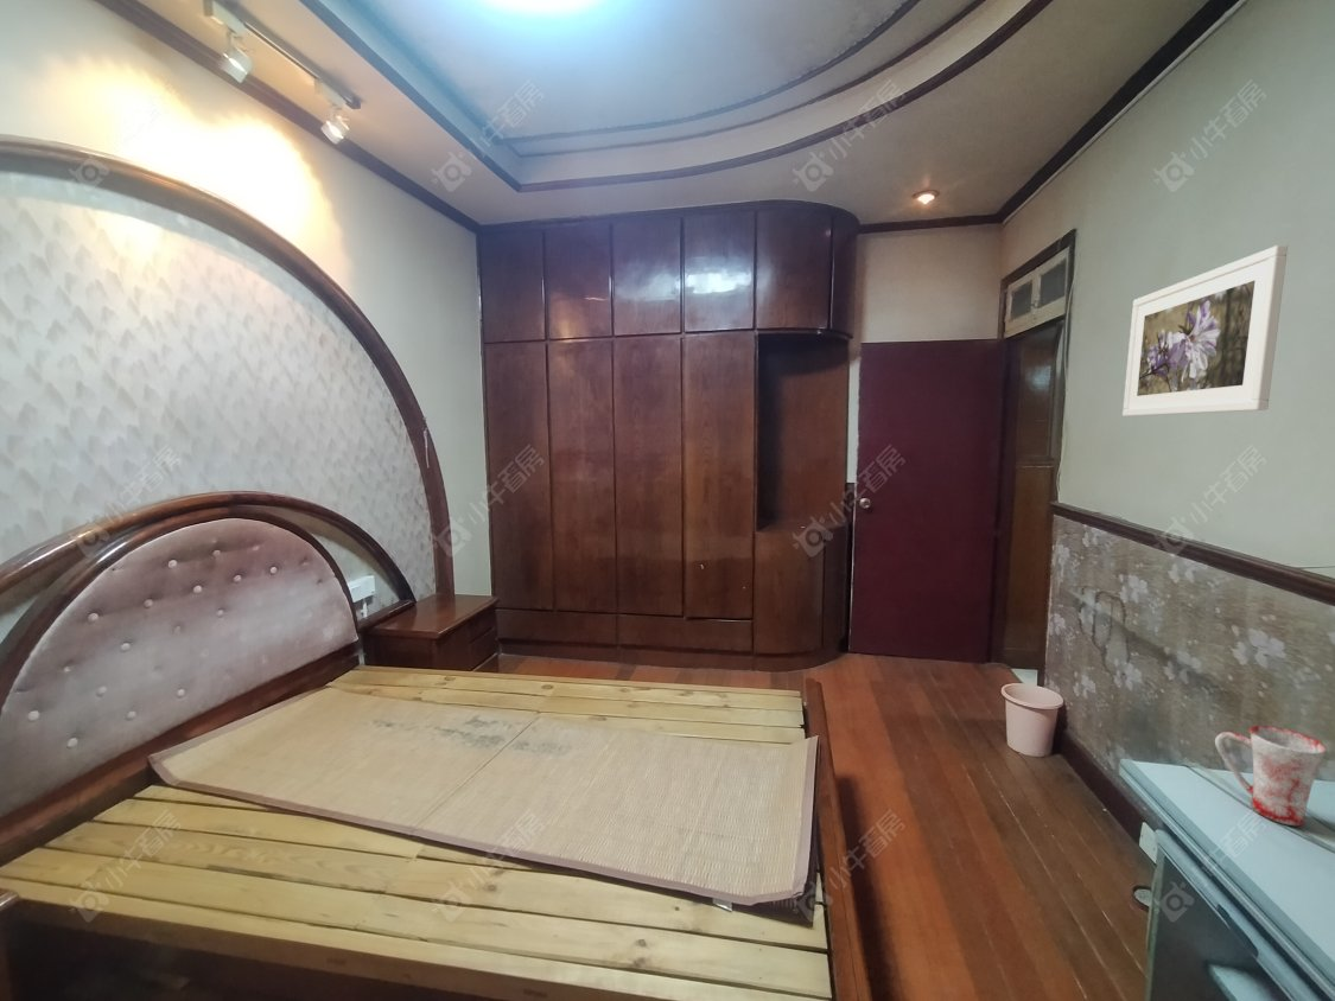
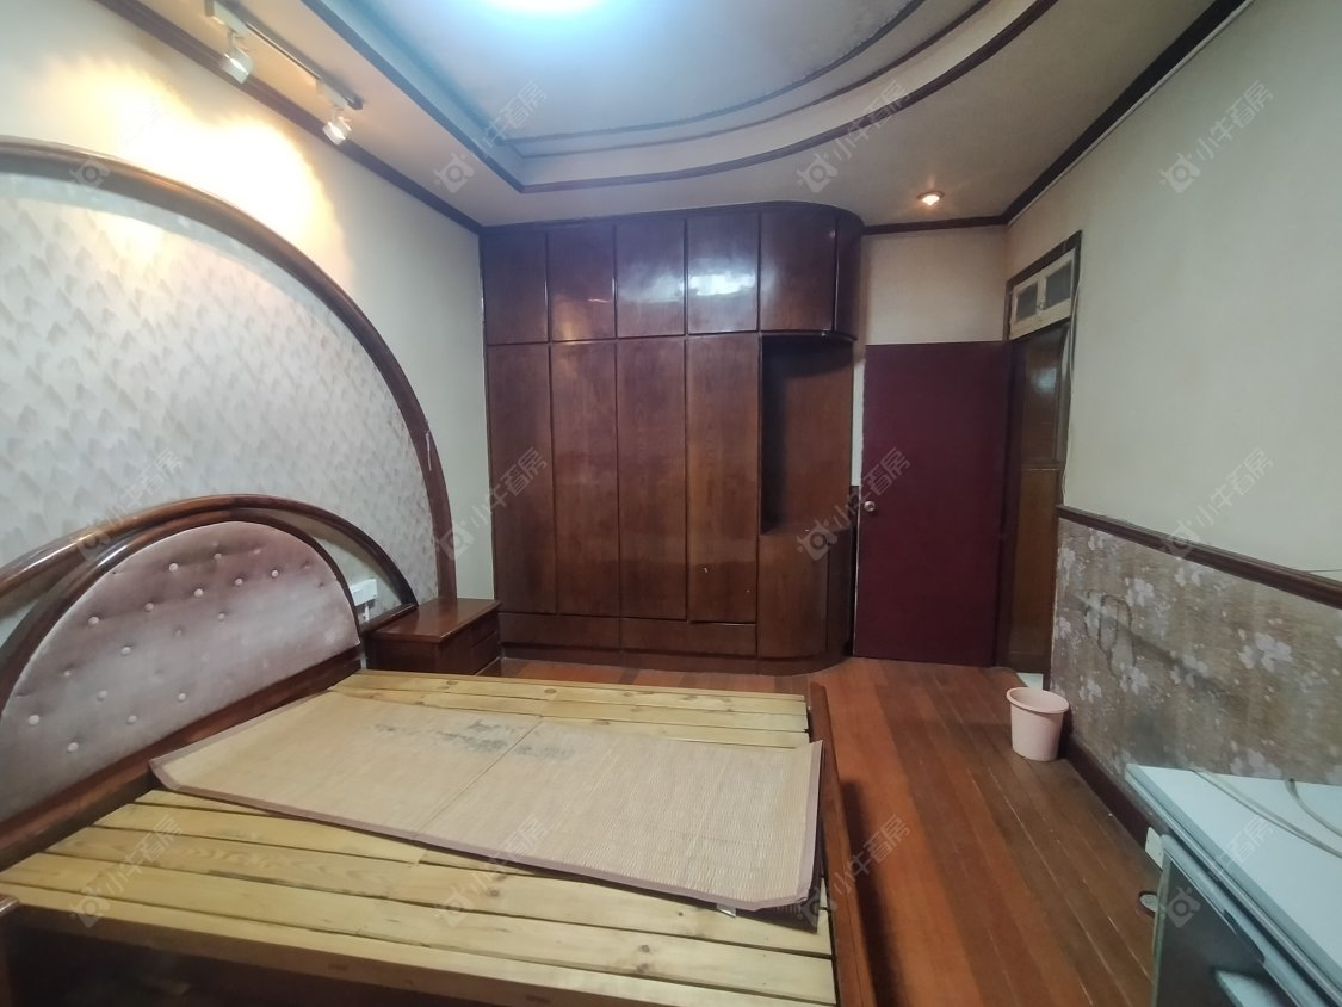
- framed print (1189, 345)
- mug (1264, 770)
